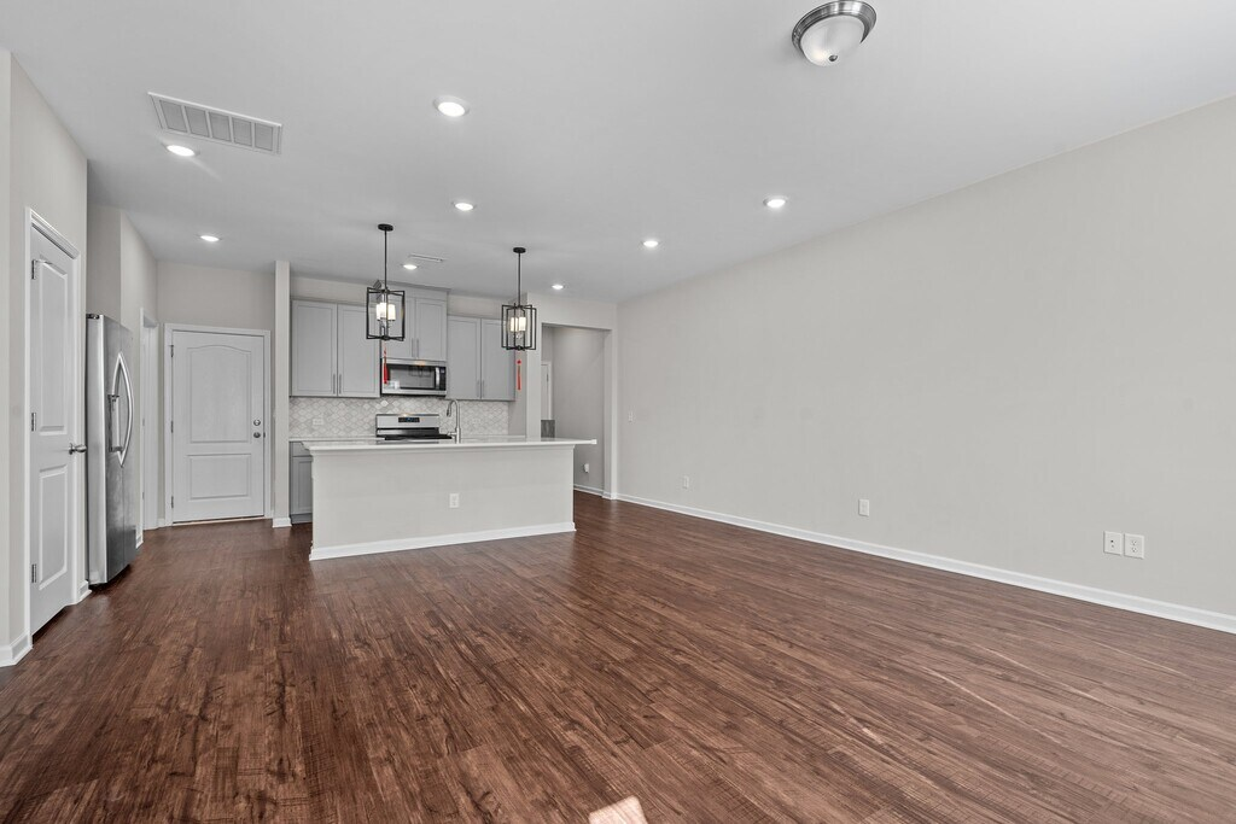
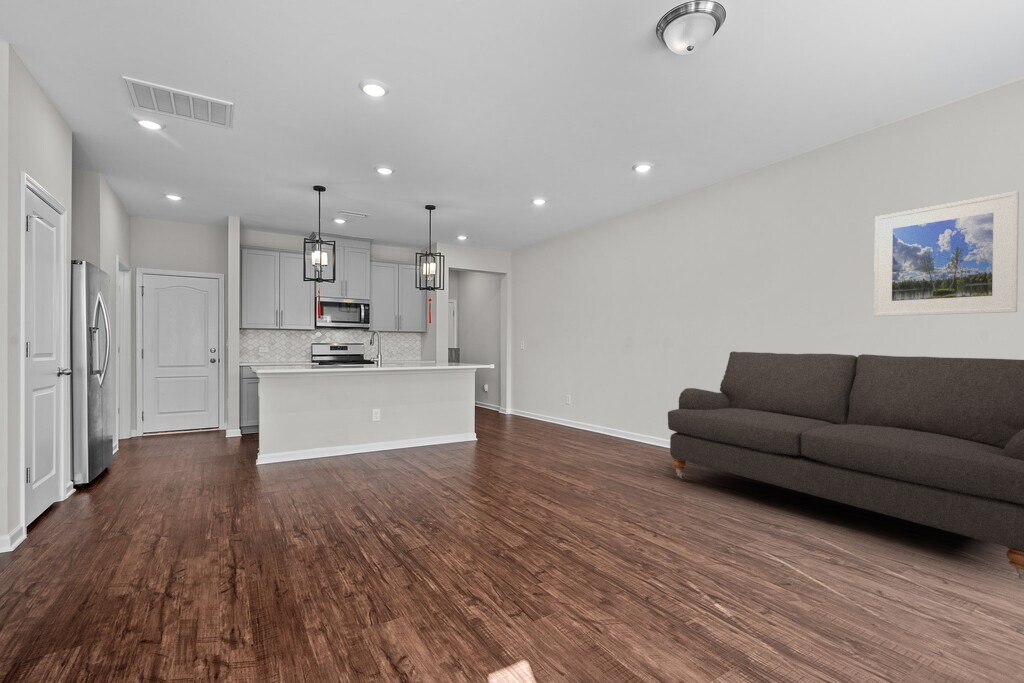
+ sofa (838, 430)
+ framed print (939, 259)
